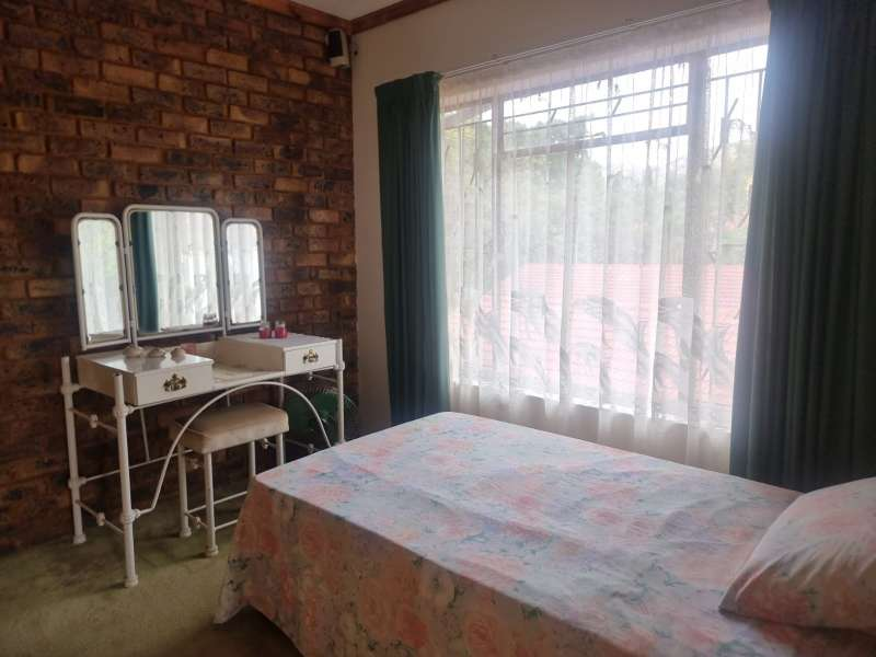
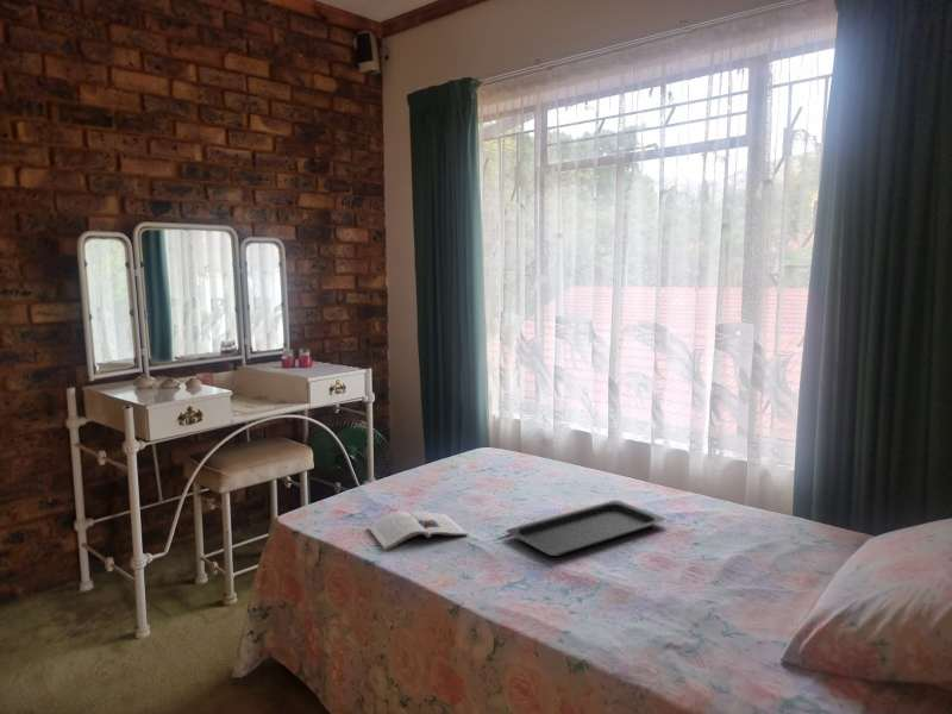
+ magazine (416, 525)
+ serving tray (587, 528)
